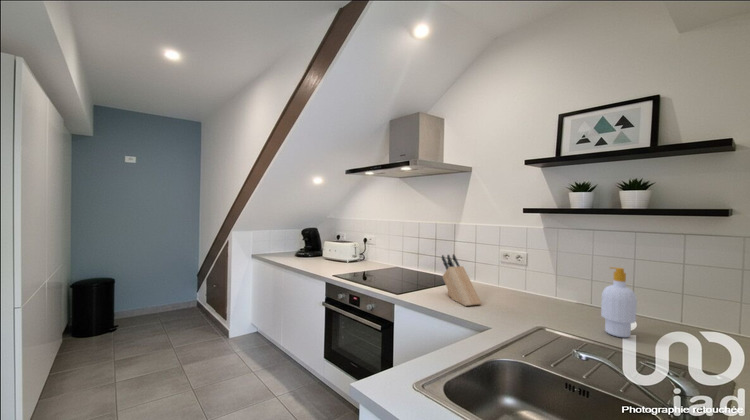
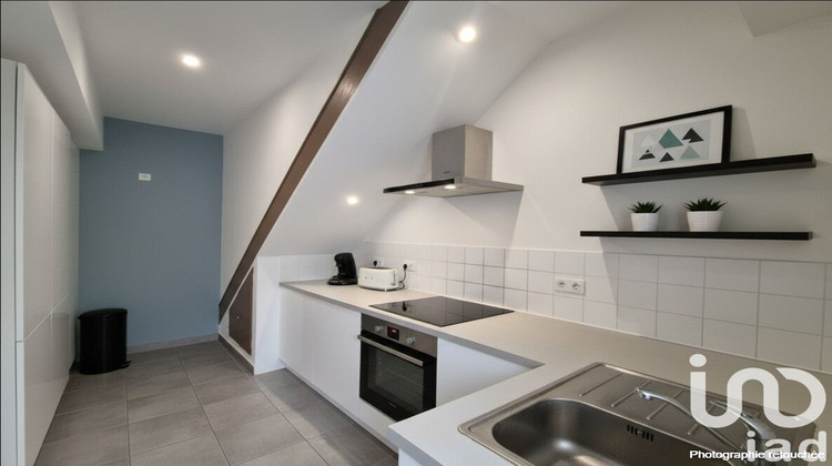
- soap bottle (618, 301)
- knife block (459, 277)
